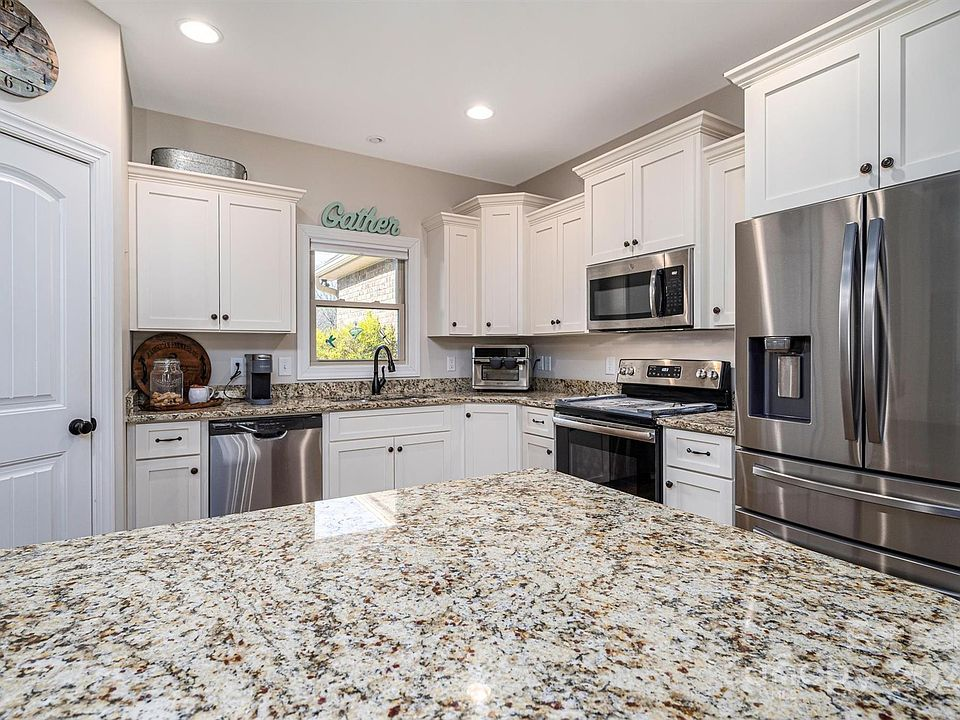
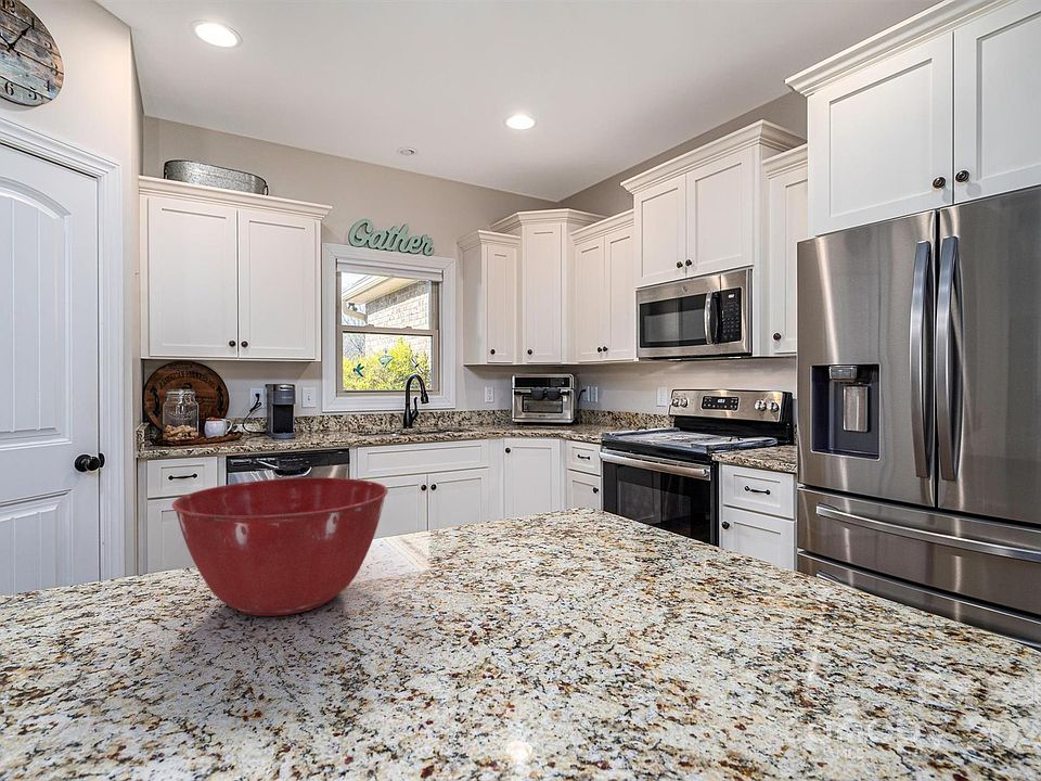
+ mixing bowl (286, 545)
